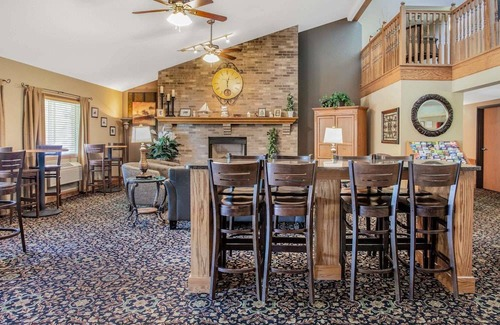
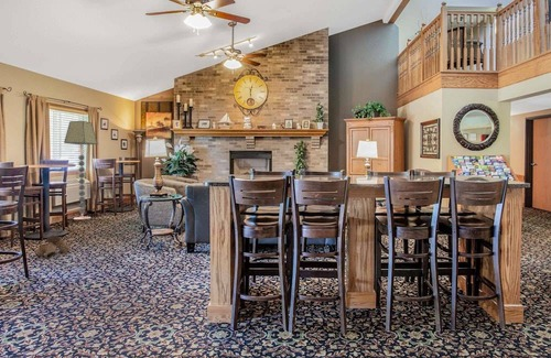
+ floor lamp (82, 170)
+ boots (52, 246)
